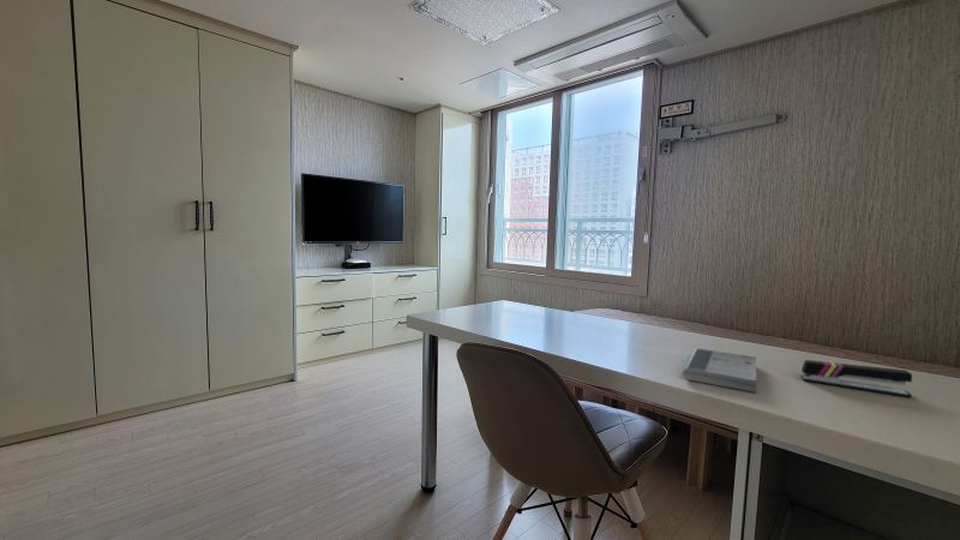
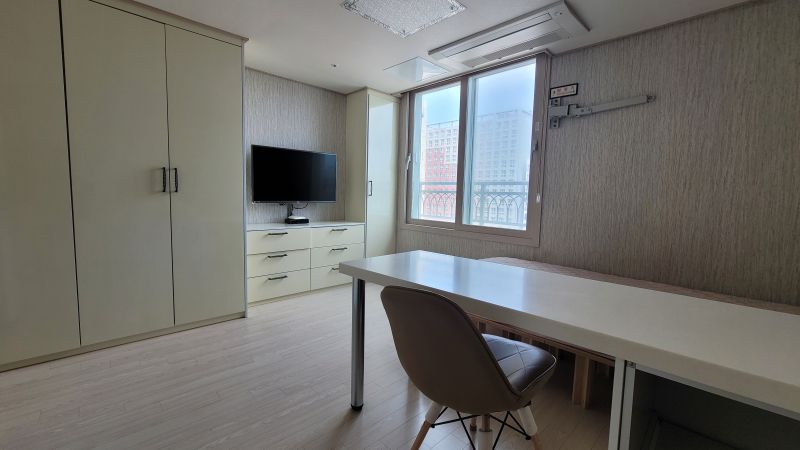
- book (720, 366)
- stapler (853, 376)
